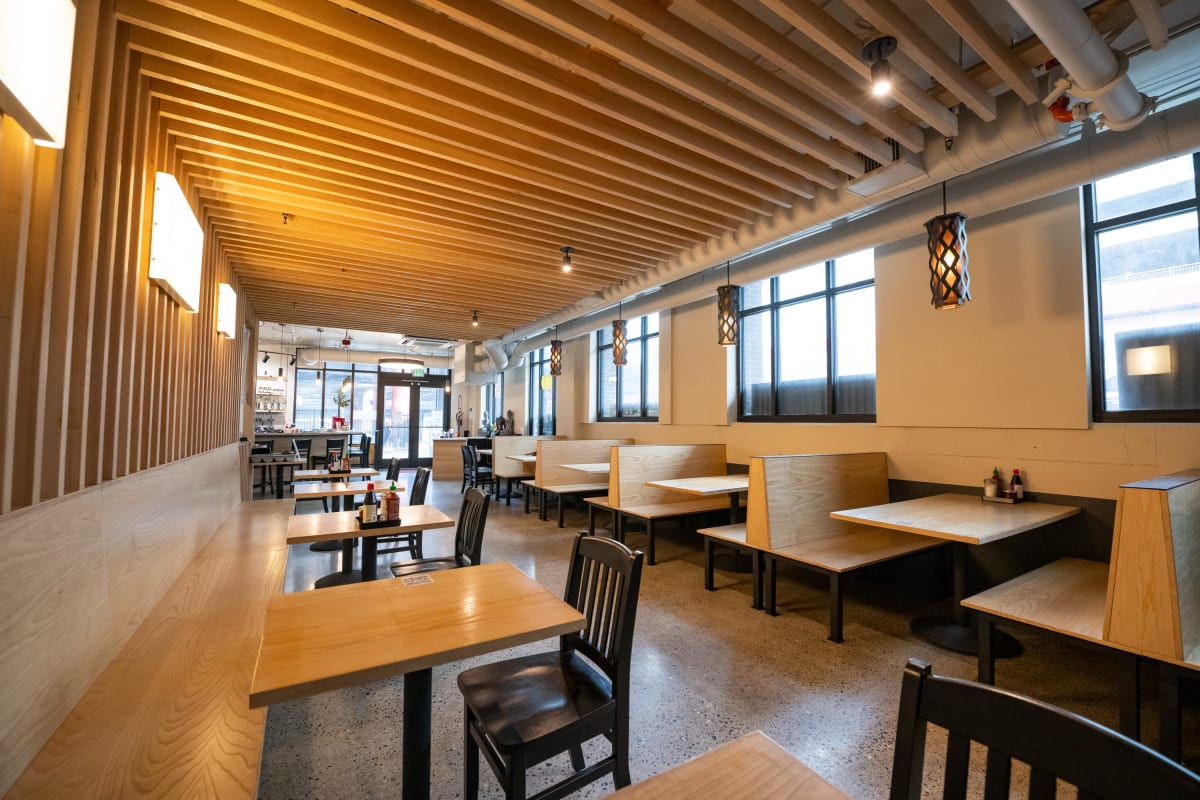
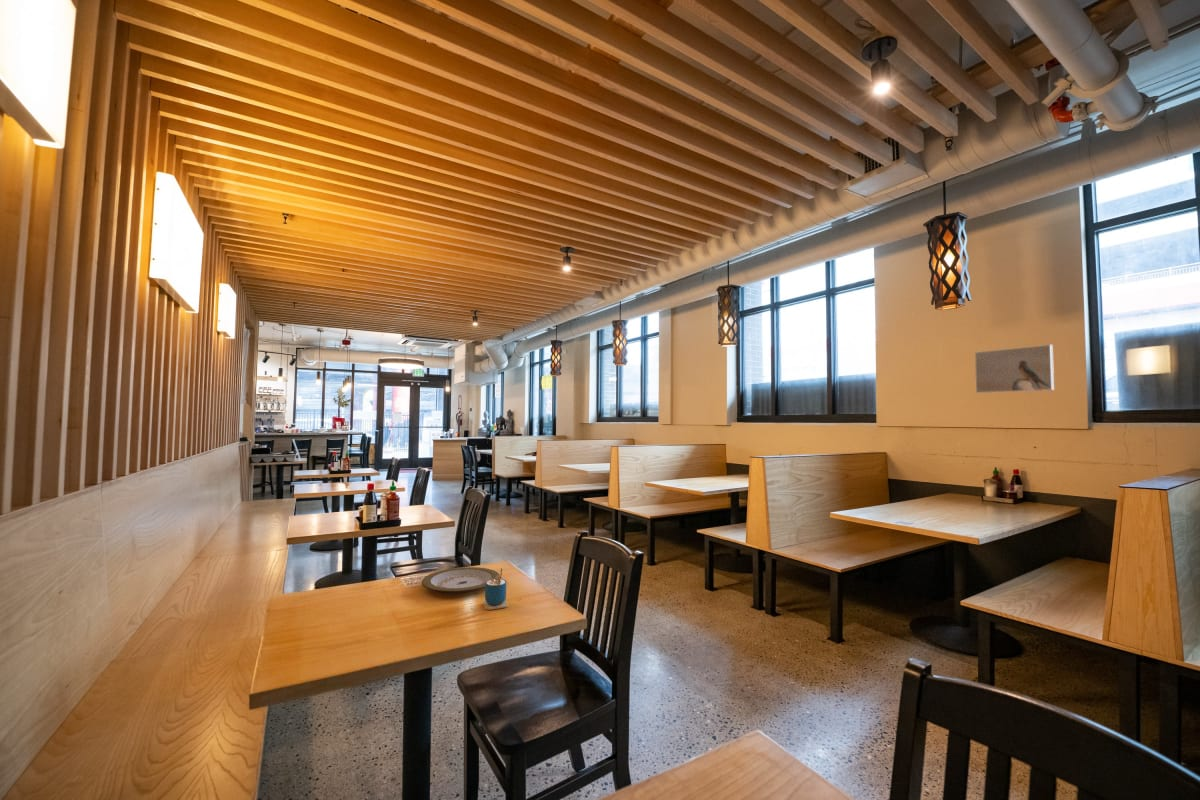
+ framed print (1012, 370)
+ plate (461, 581)
+ cup (495, 585)
